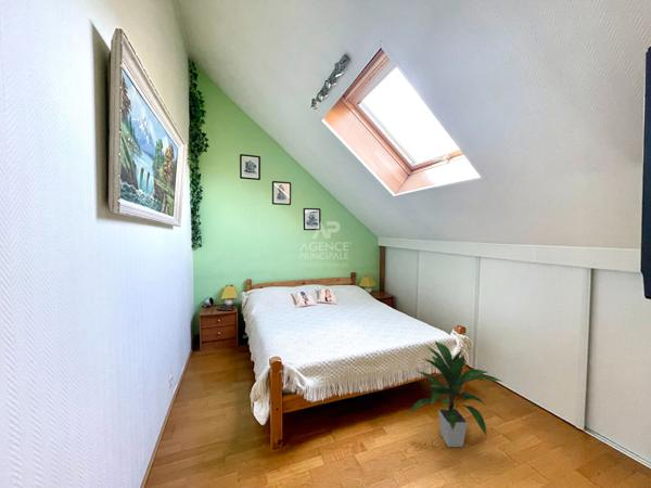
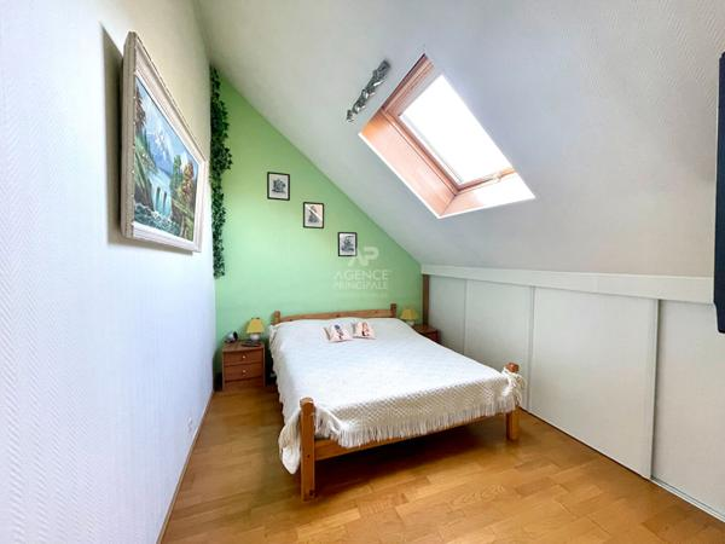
- indoor plant (448, 391)
